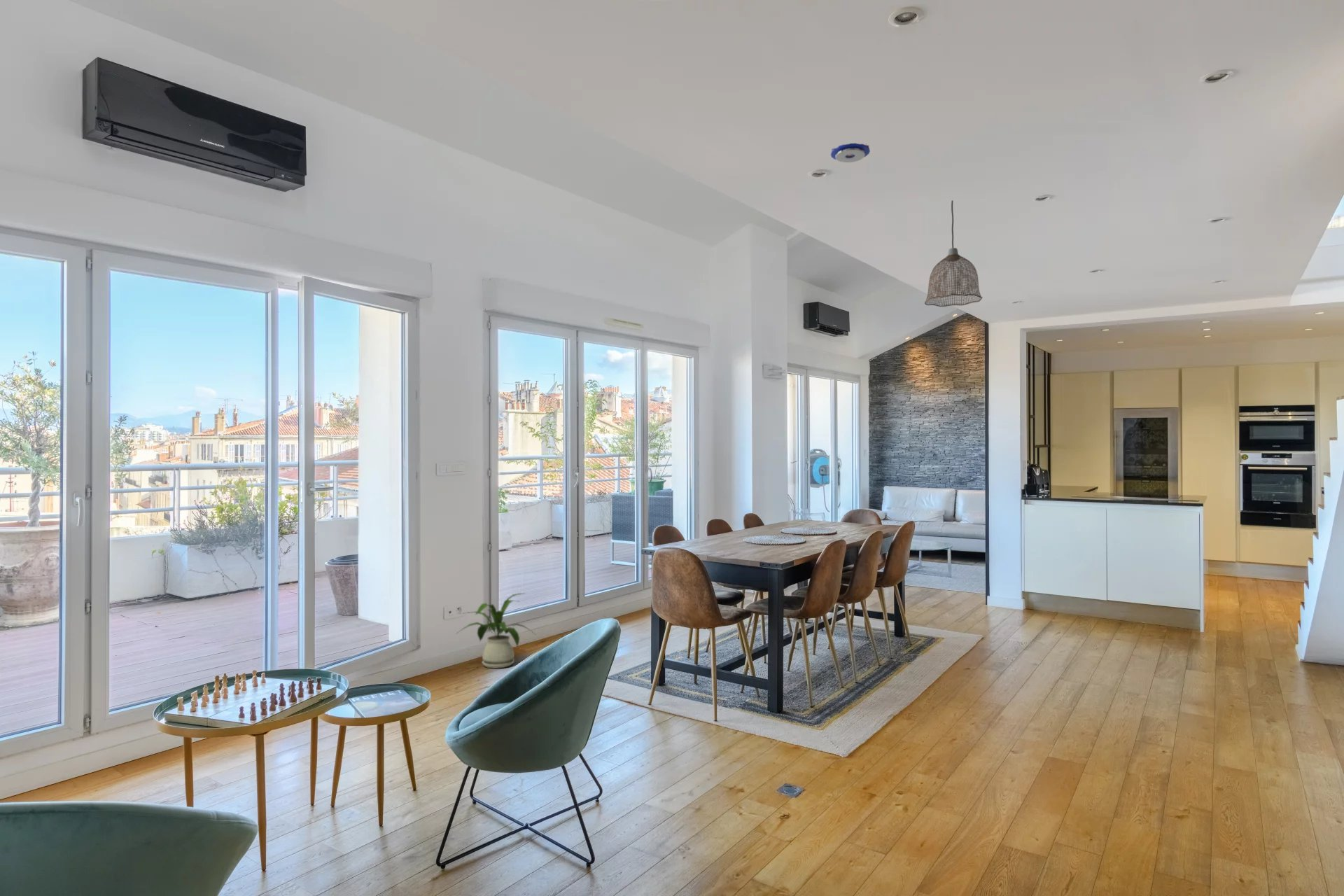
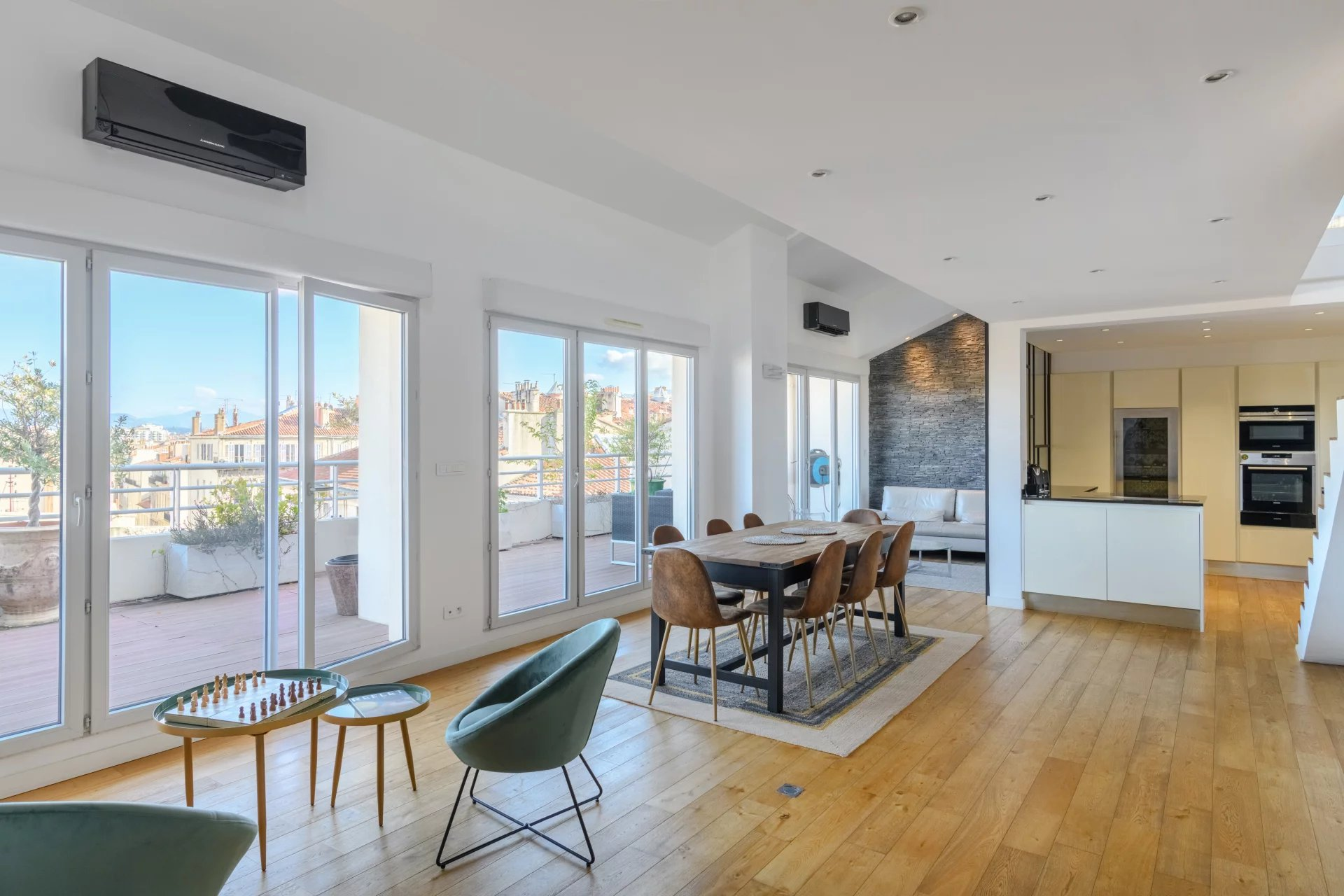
- pendant lamp (952, 251)
- house plant (494, 627)
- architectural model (850, 150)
